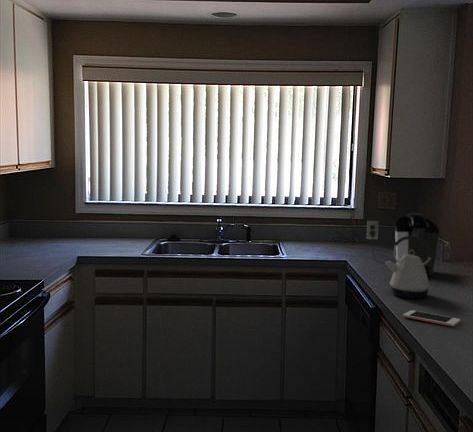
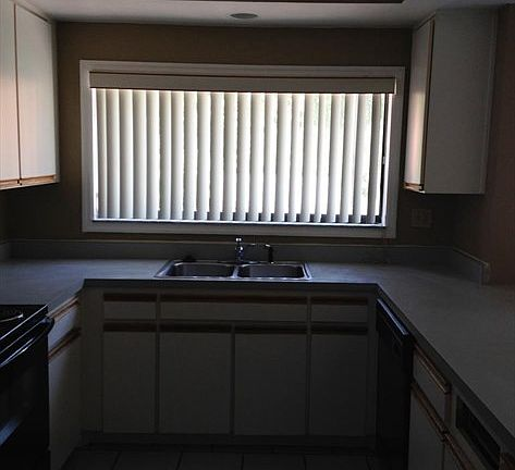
- cell phone (431, 318)
- coffee maker (403, 242)
- kettle (409, 265)
